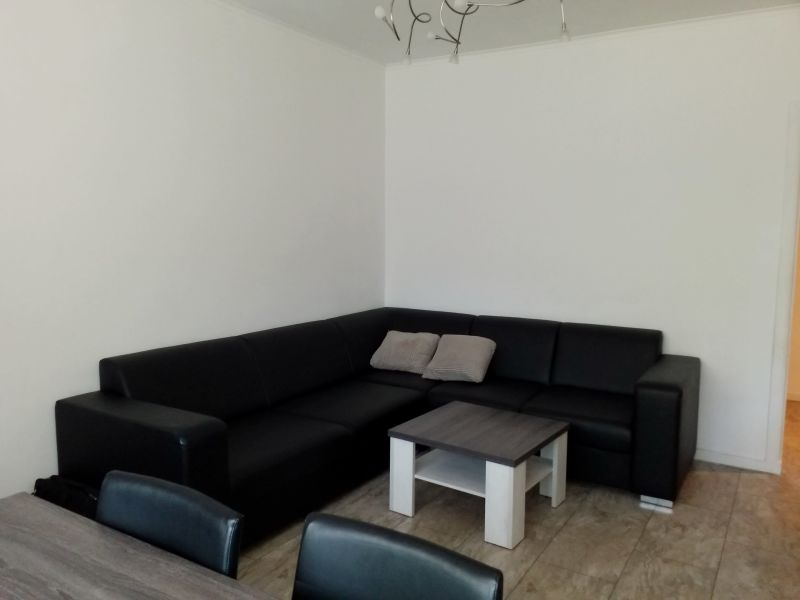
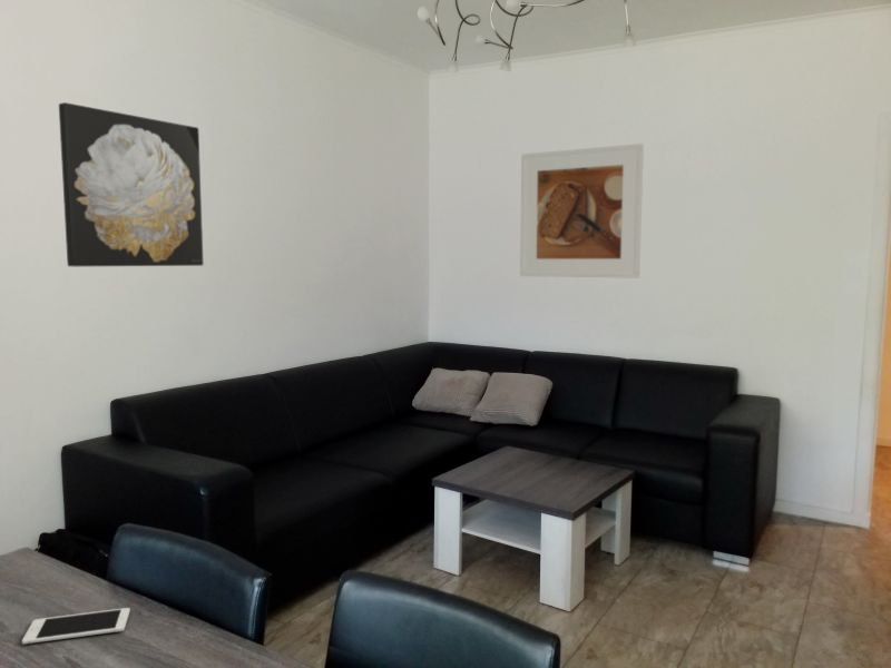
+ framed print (578, 214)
+ wall art (137, 191)
+ cell phone (78, 625)
